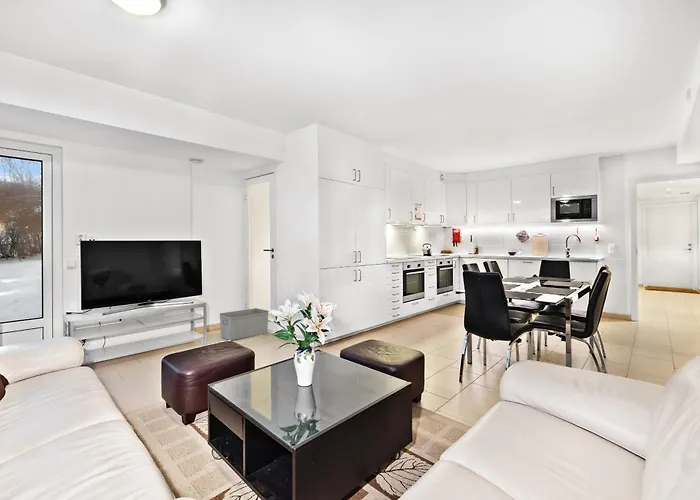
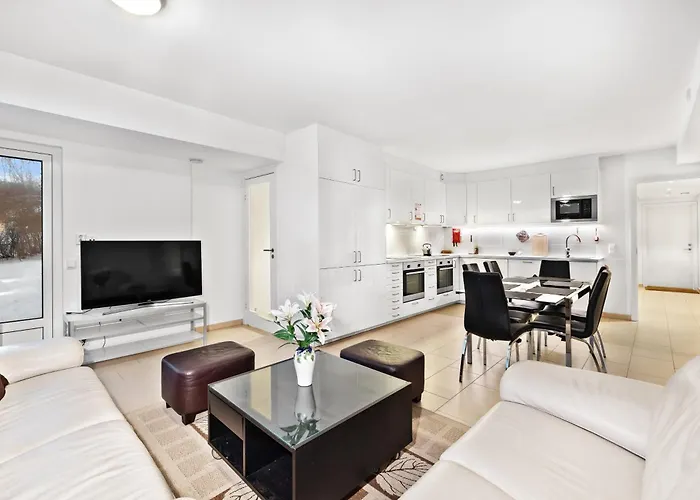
- storage bin (244, 323)
